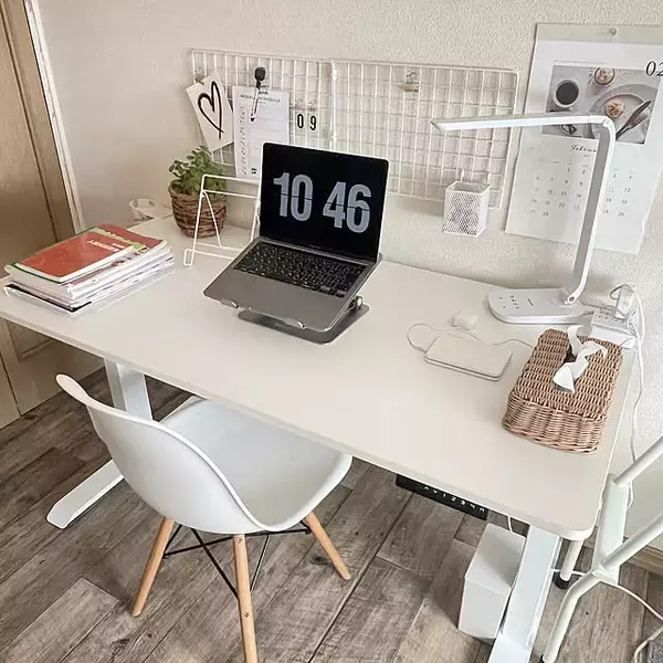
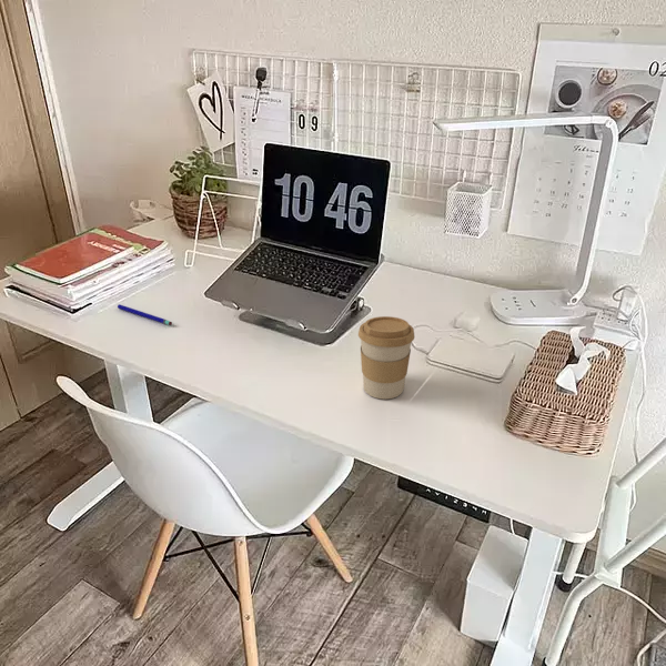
+ coffee cup (385, 355)
+ pen (144, 314)
